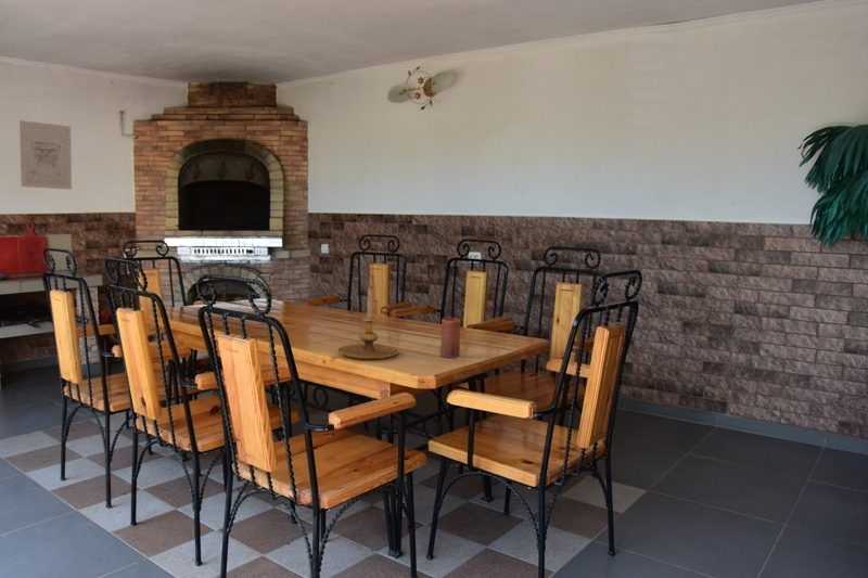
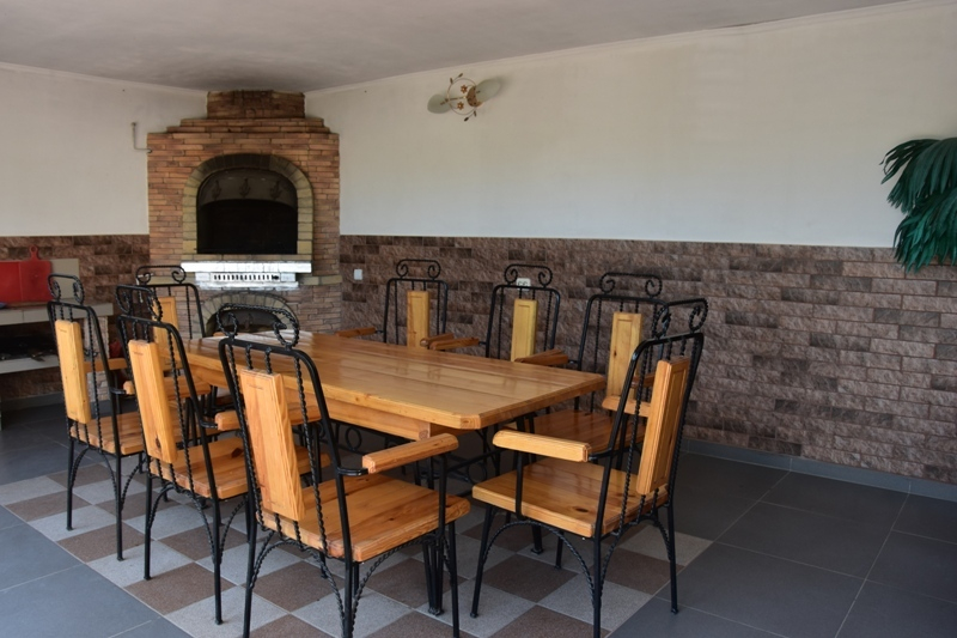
- wall art (46, 155)
- candle (450, 337)
- candle holder (369, 320)
